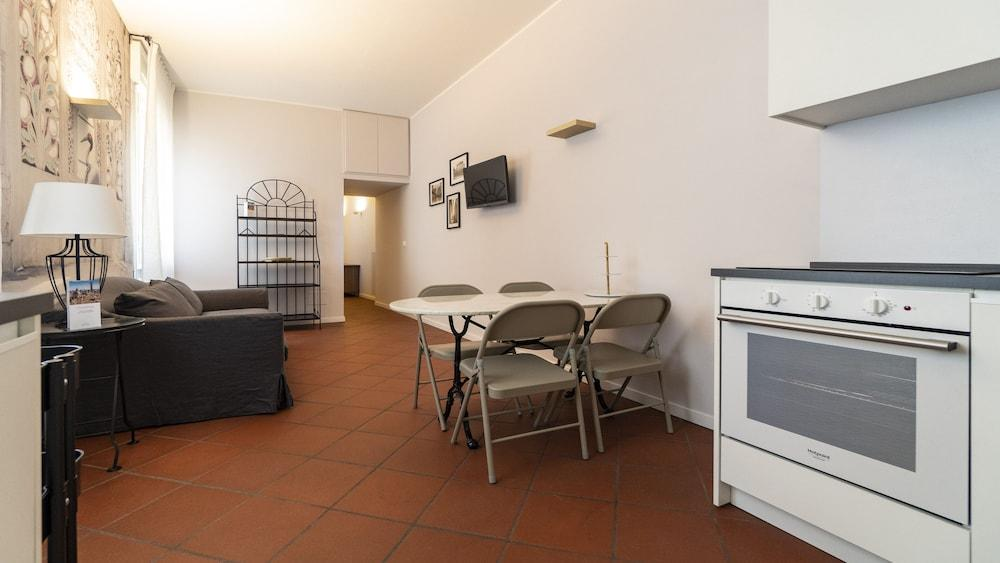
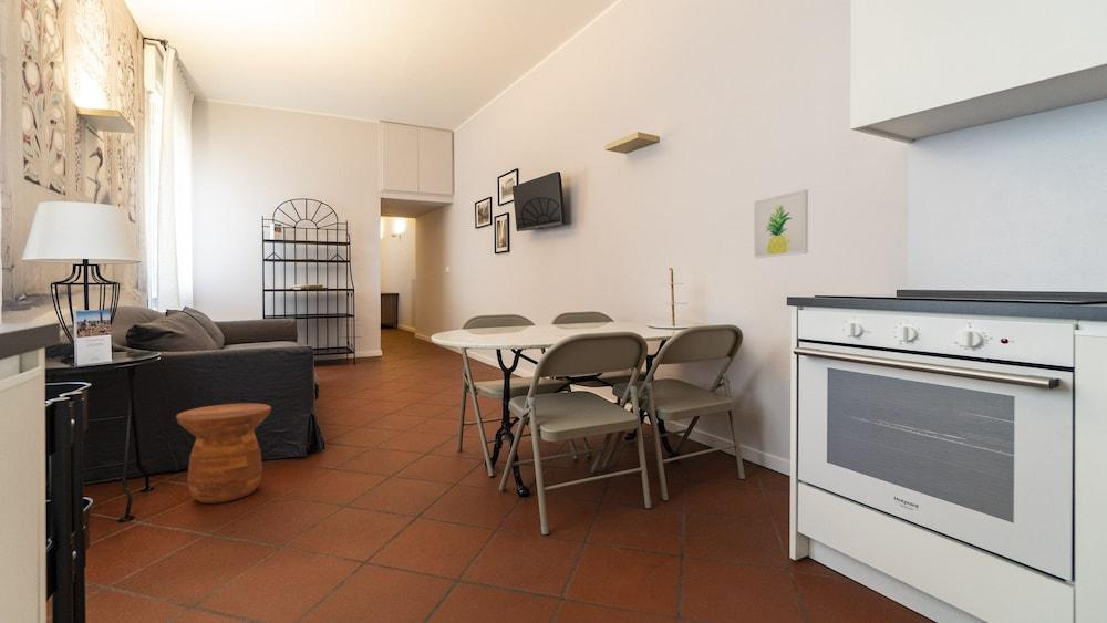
+ wall art (779, 226)
+ side table (226, 451)
